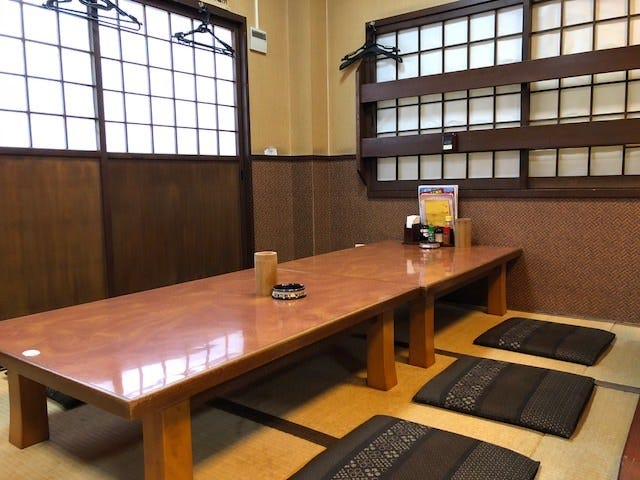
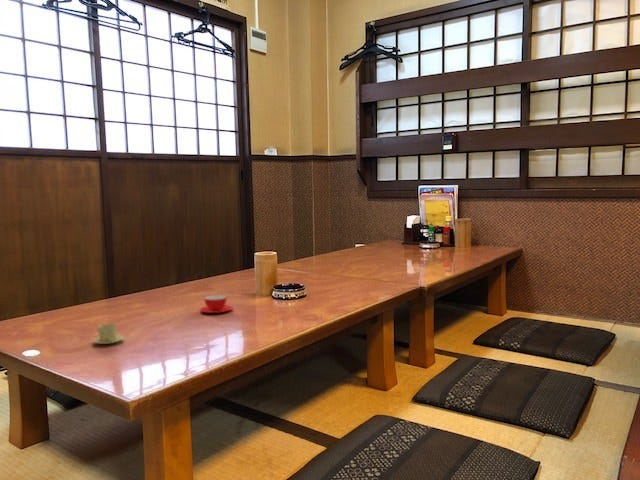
+ chinaware (108, 333)
+ teacup (216, 303)
